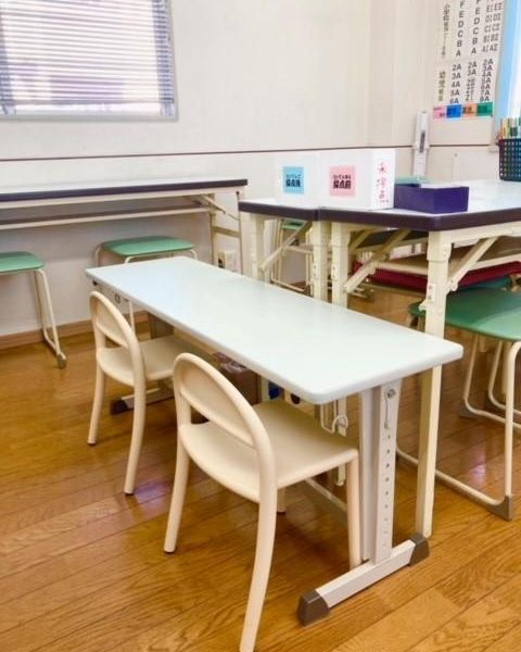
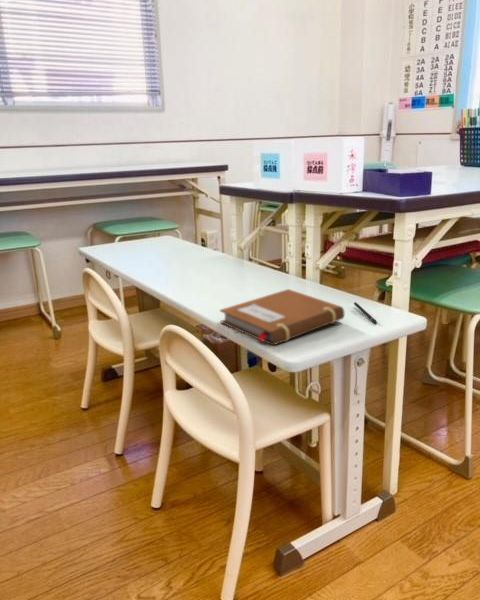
+ pen (365, 312)
+ notebook (280, 315)
